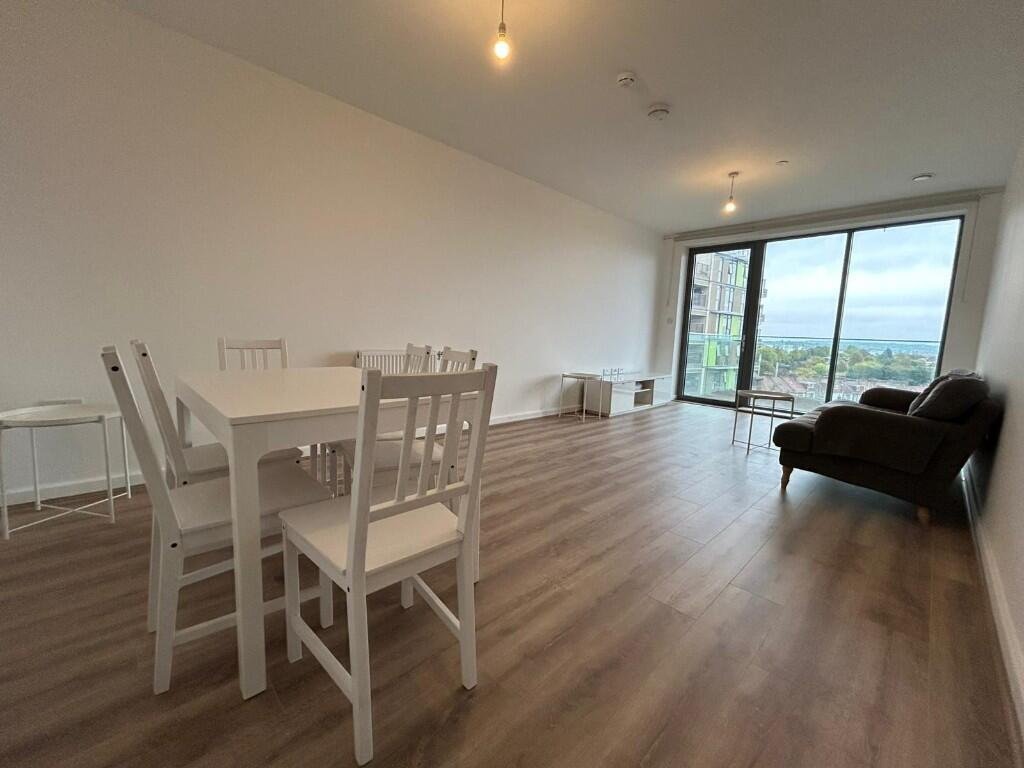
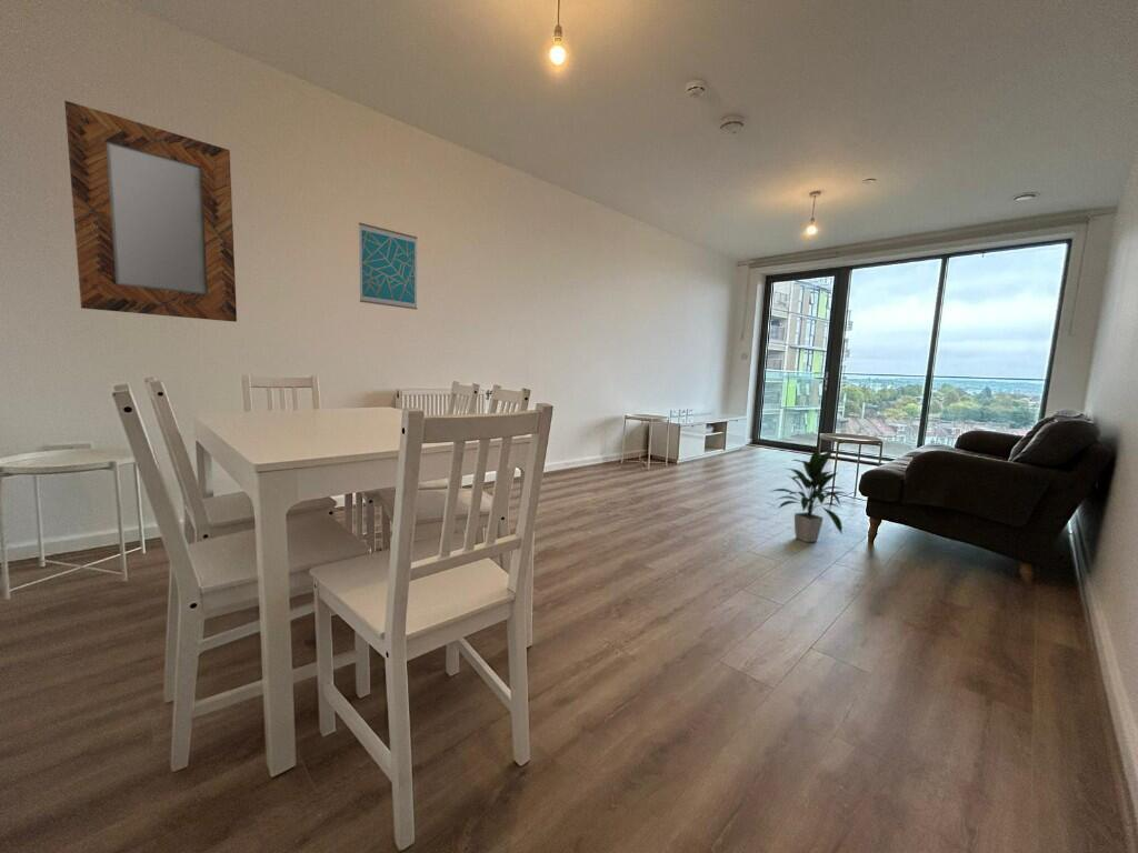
+ home mirror (160, 223)
+ wall art (389, 268)
+ indoor plant (811, 495)
